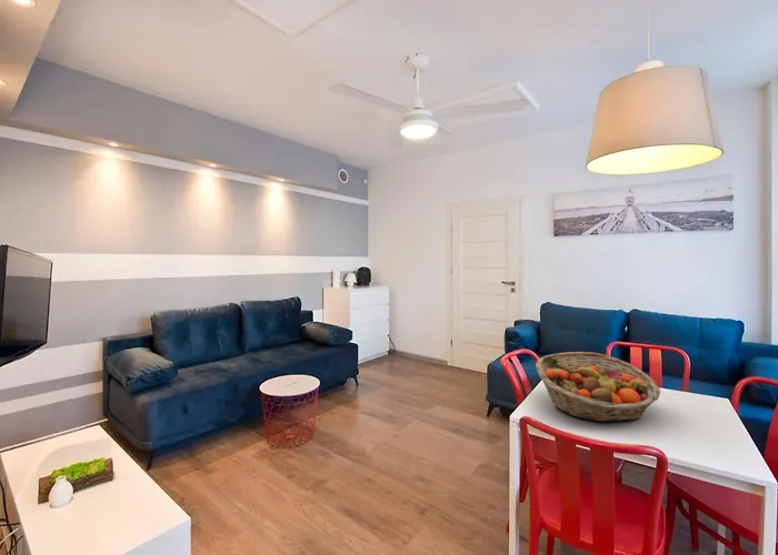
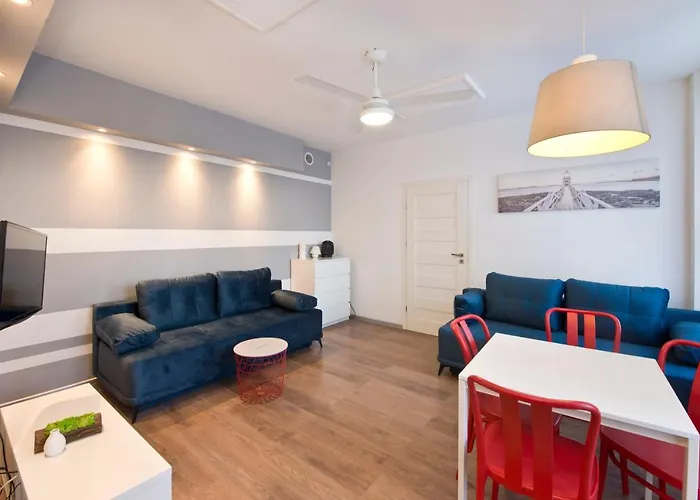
- fruit basket (594, 384)
